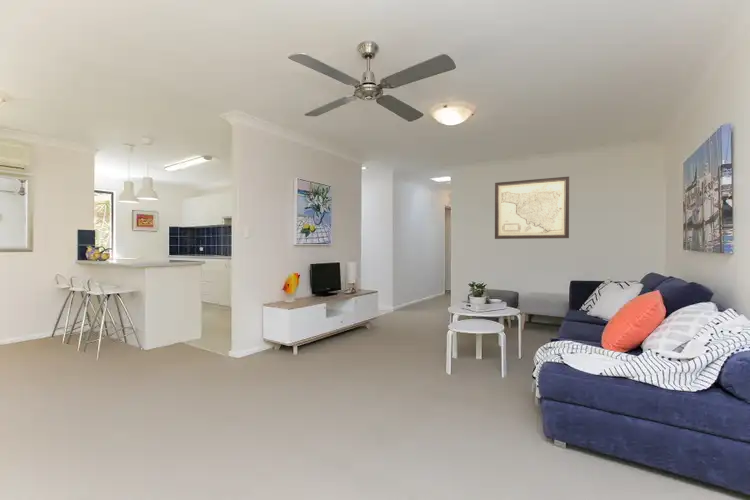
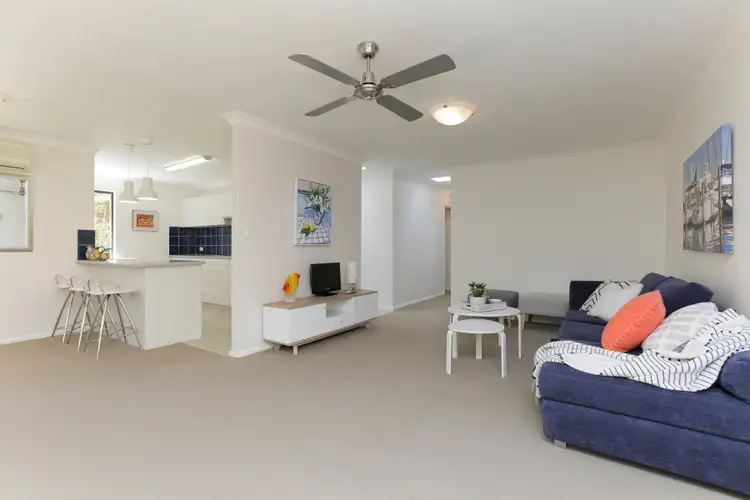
- wall art (530, 209)
